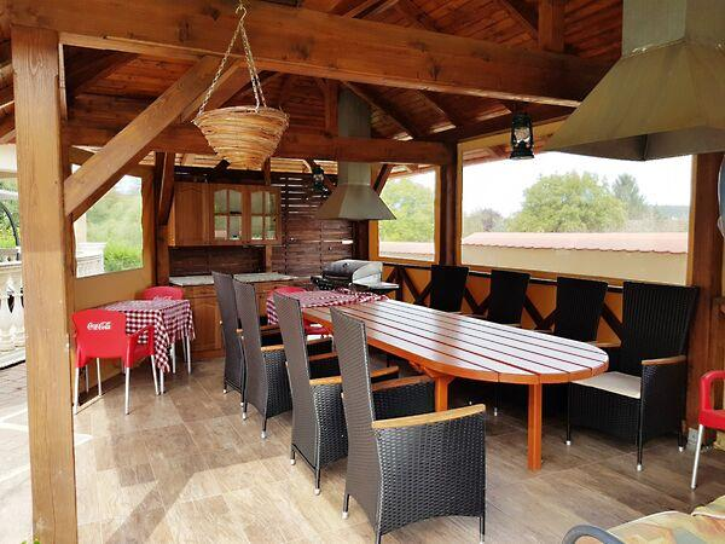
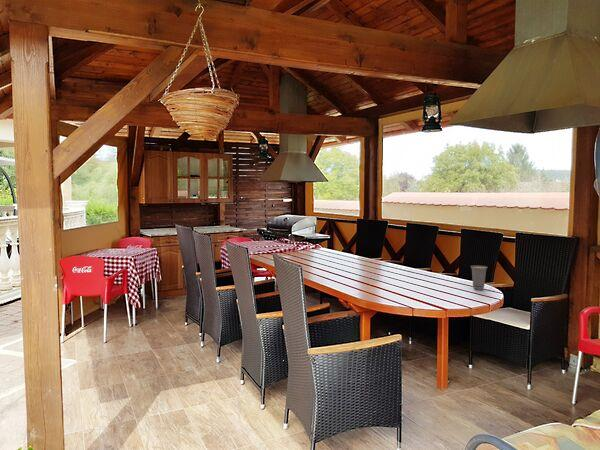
+ cup (478, 277)
